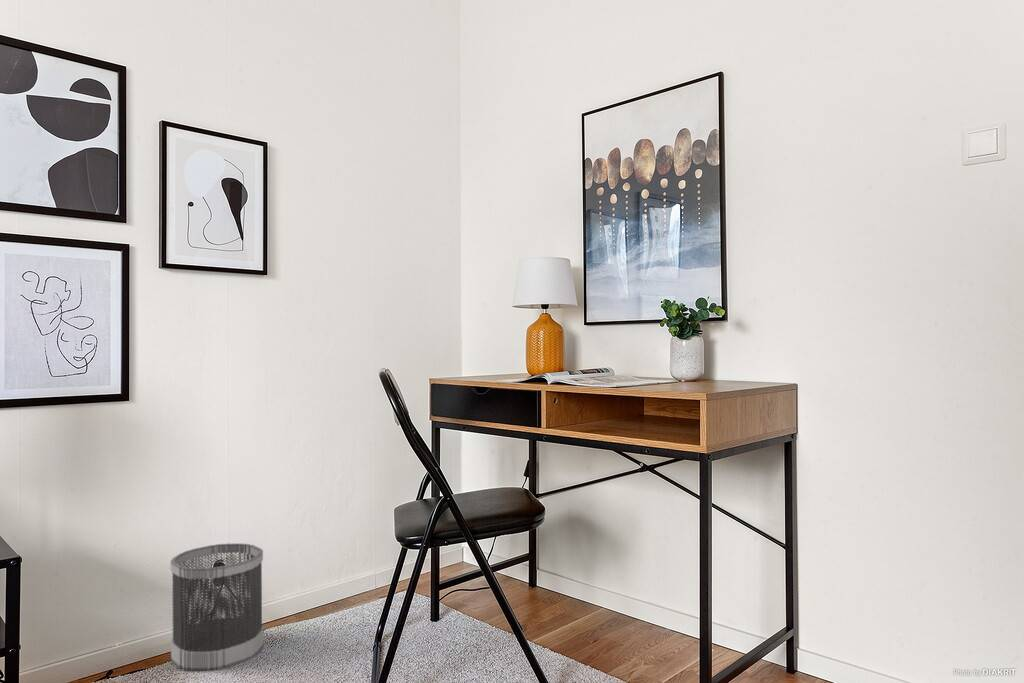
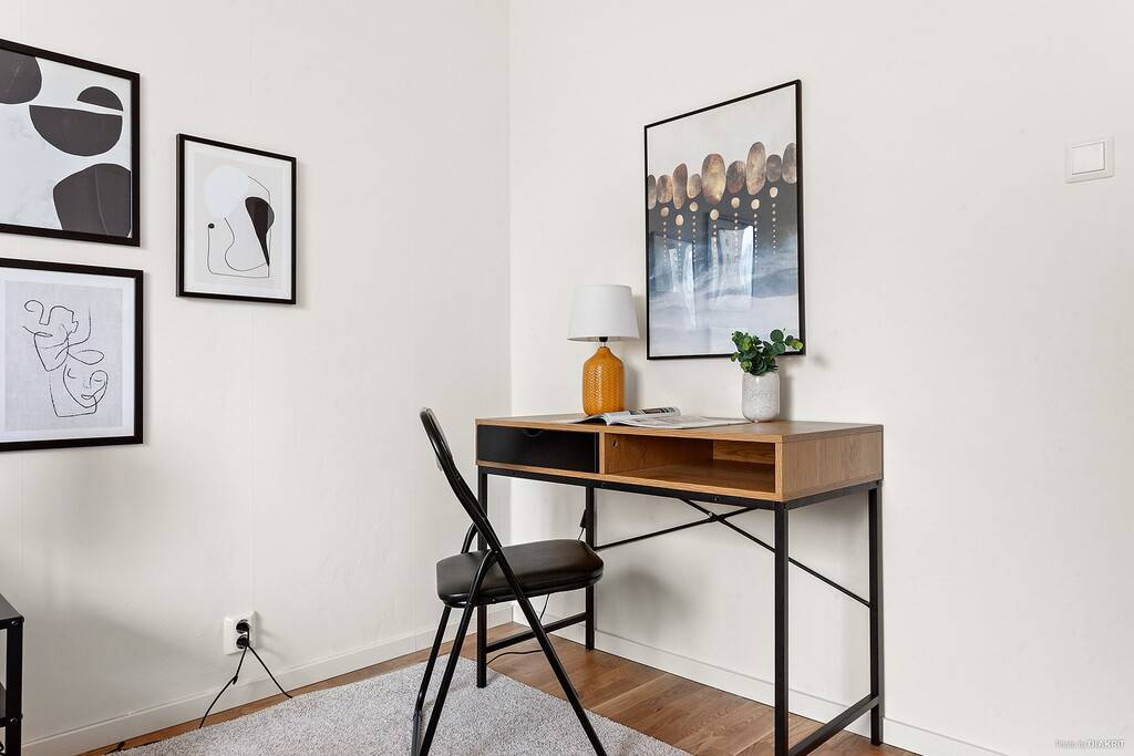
- wastebasket (218, 603)
